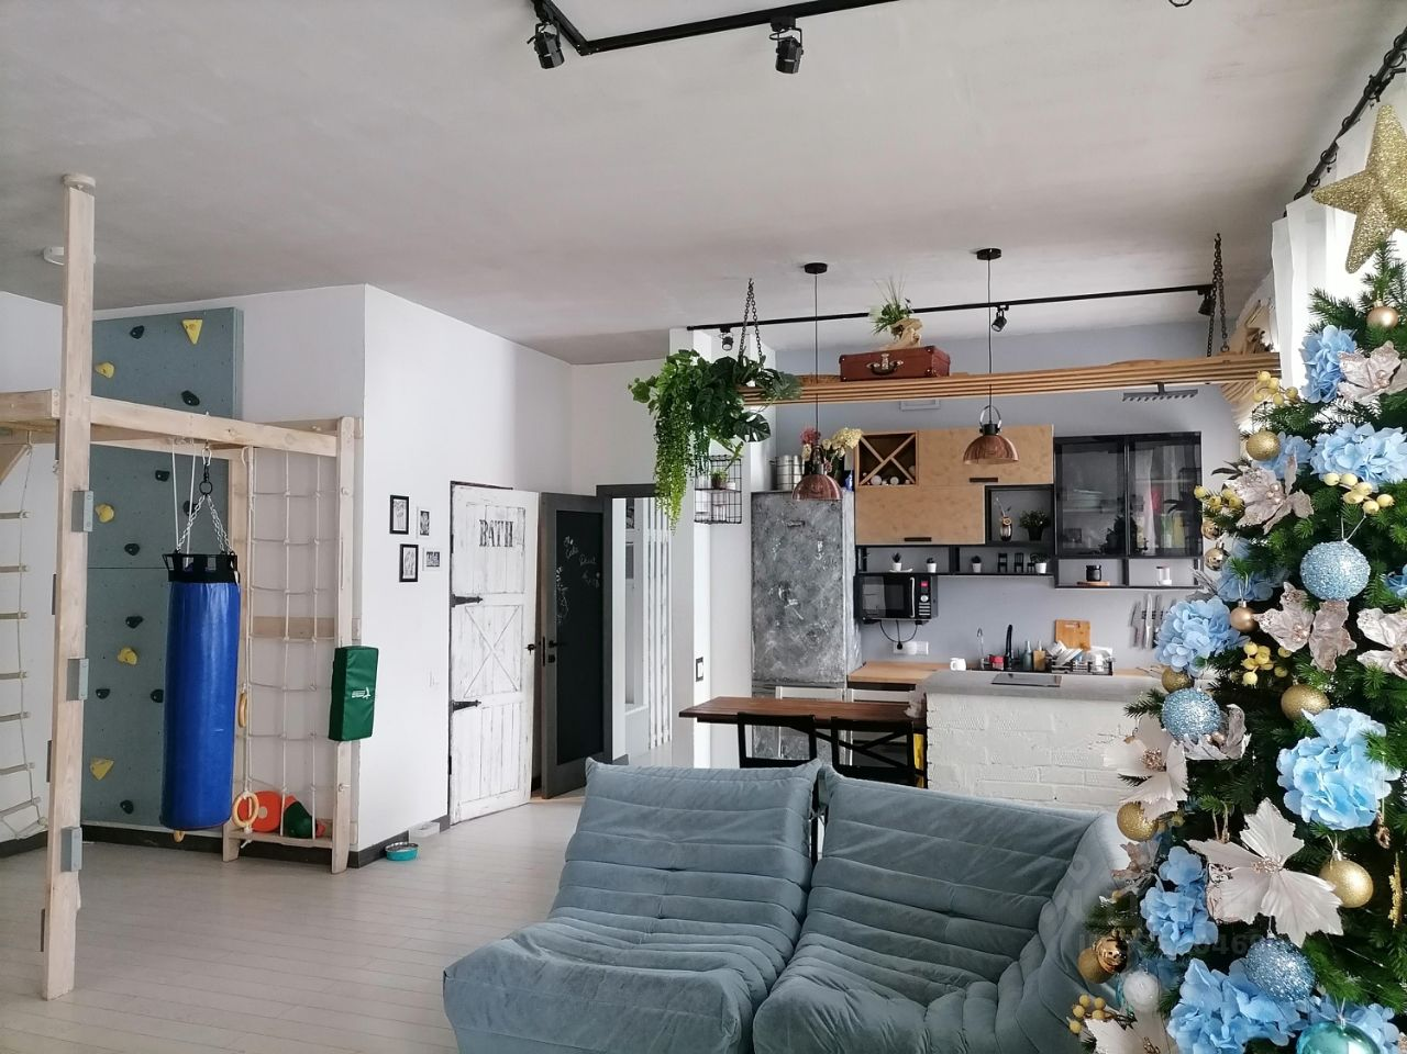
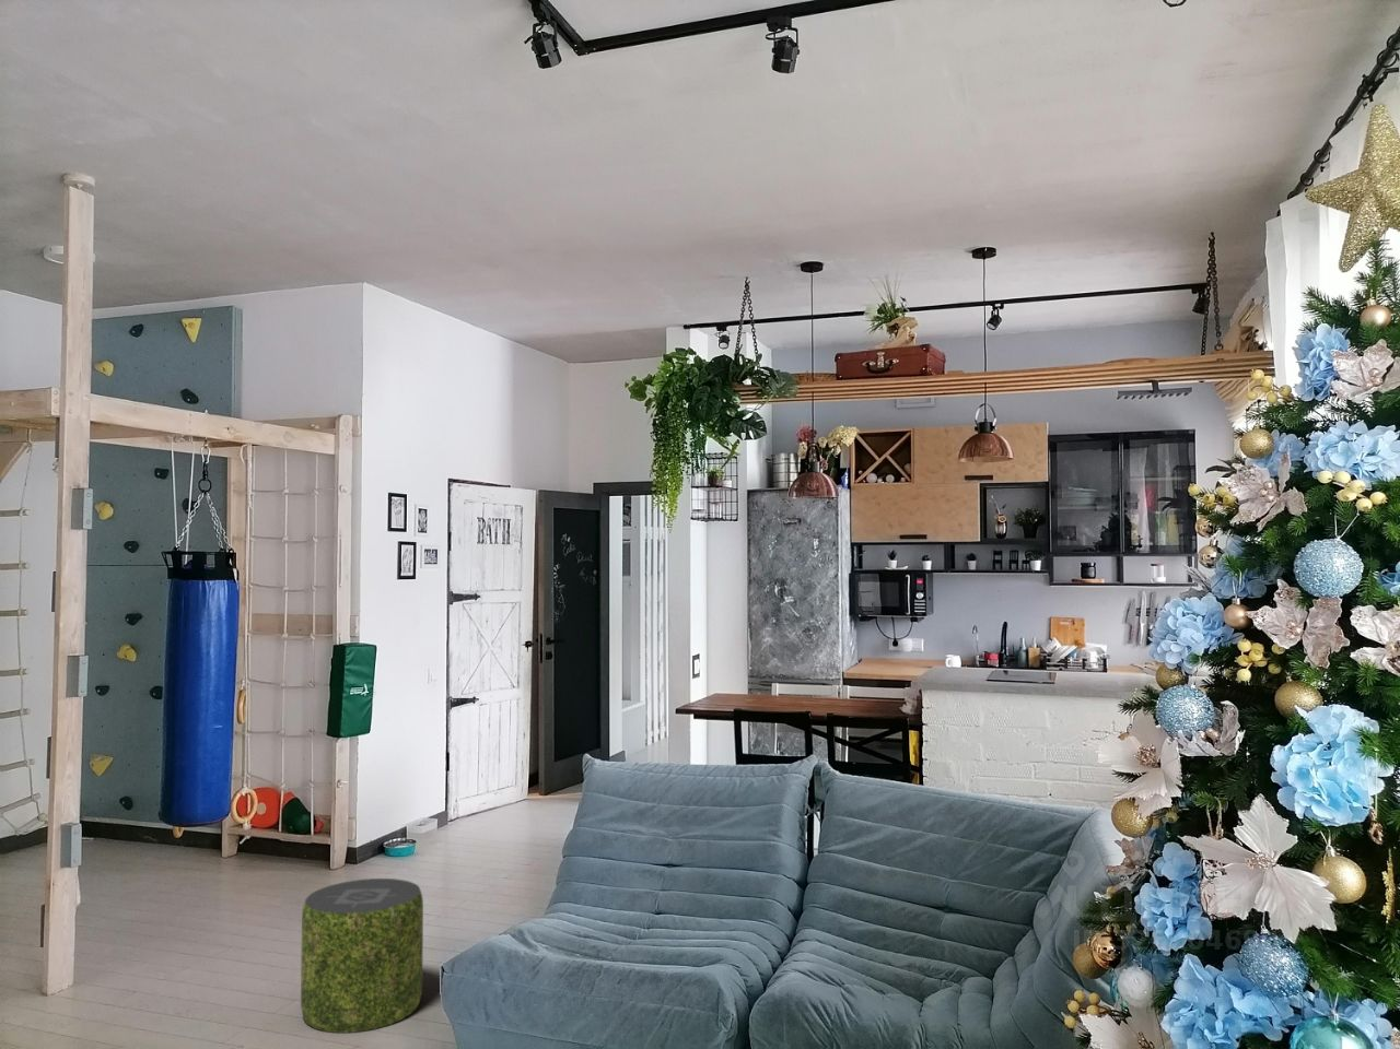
+ pouf (363, 951)
